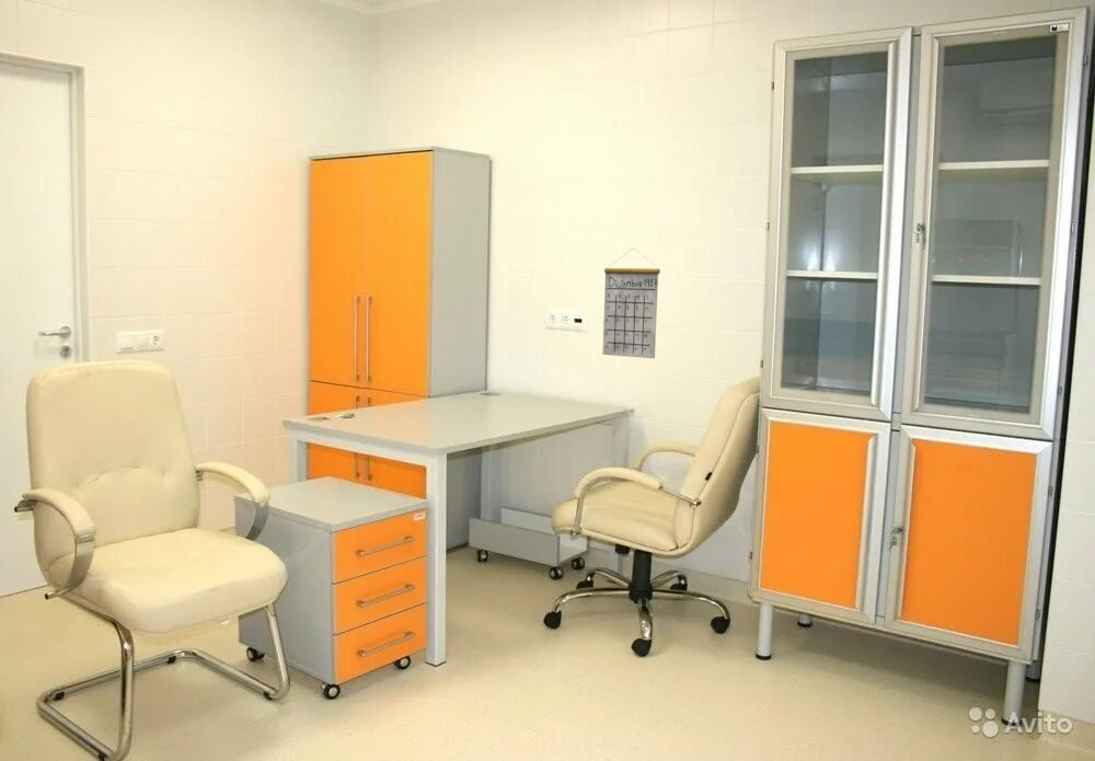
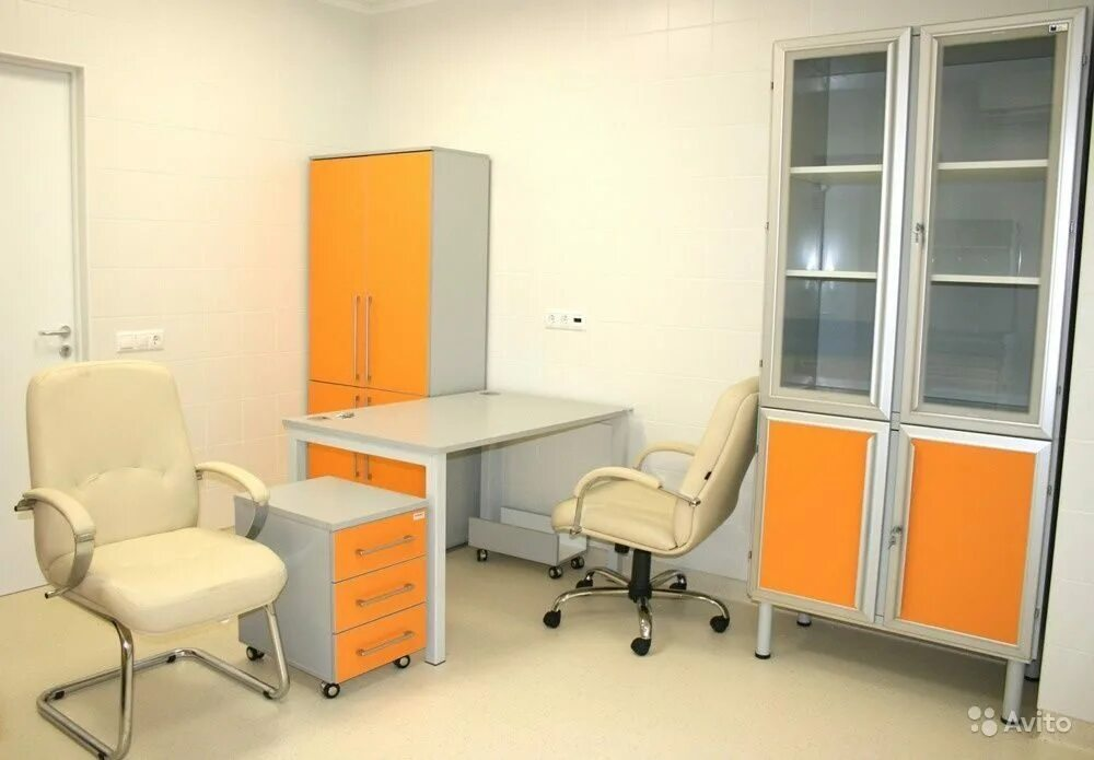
- calendar (630, 302)
